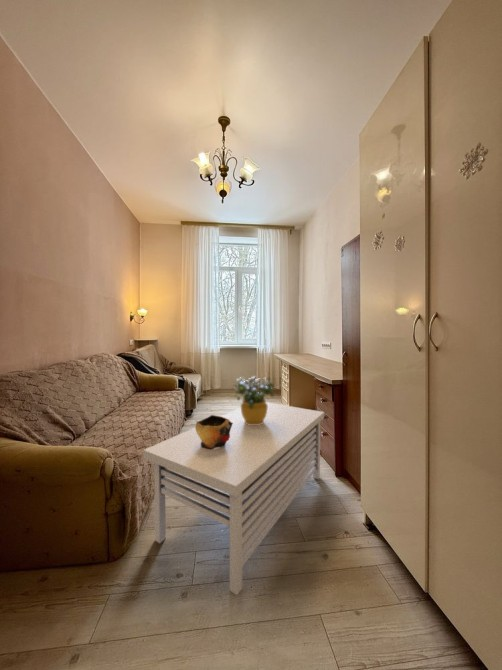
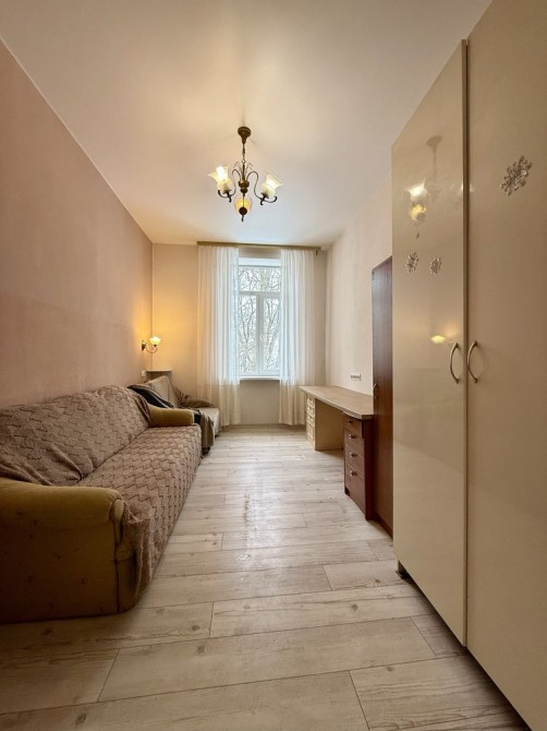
- potted flower (253, 397)
- coffee table (250, 465)
- decorative bowl (213, 430)
